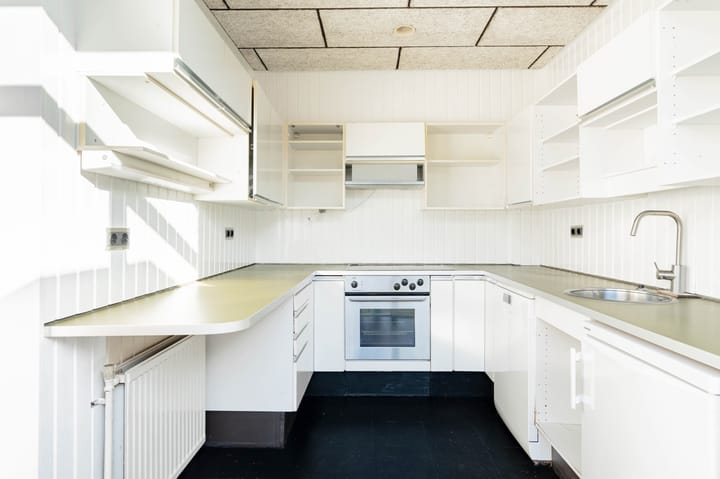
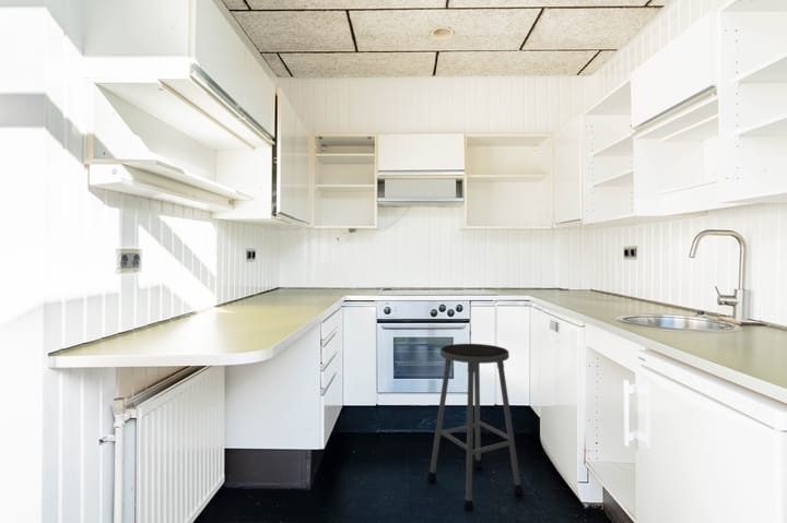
+ stool (472, 418)
